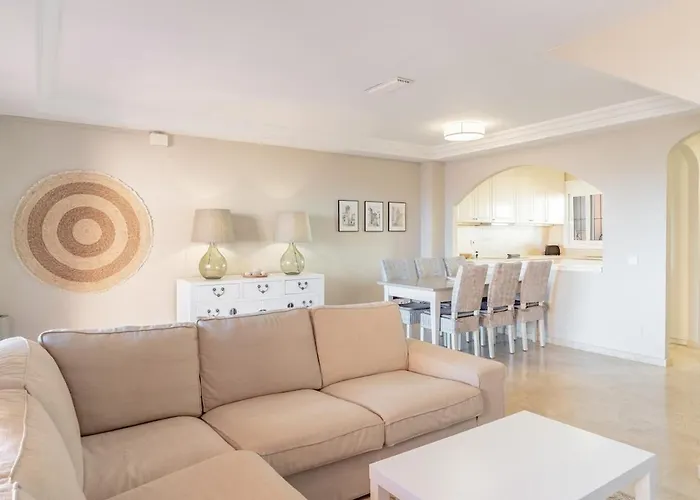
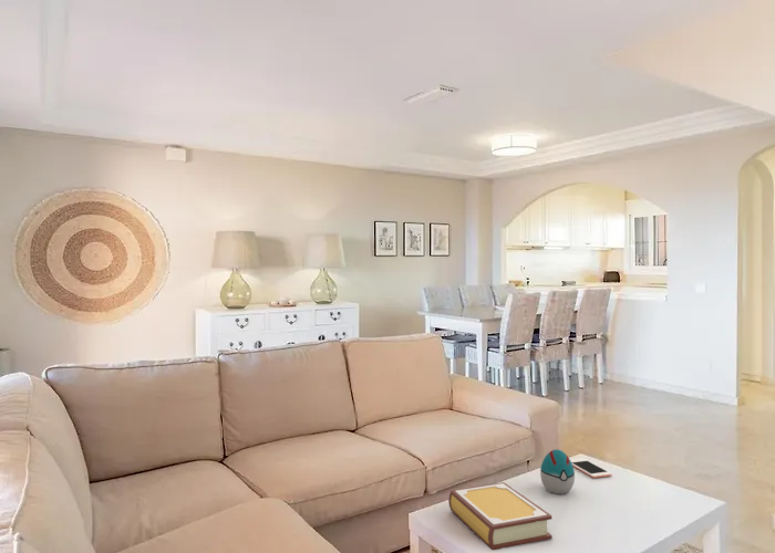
+ book (497, 513)
+ cell phone (588, 468)
+ decorative egg (557, 469)
